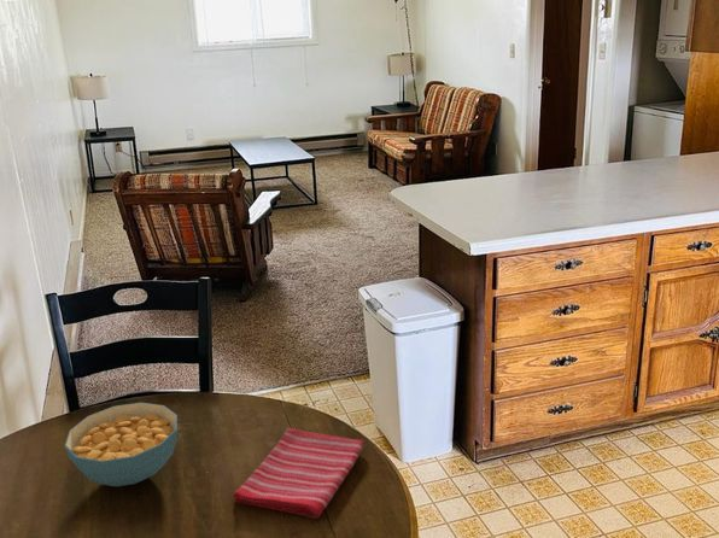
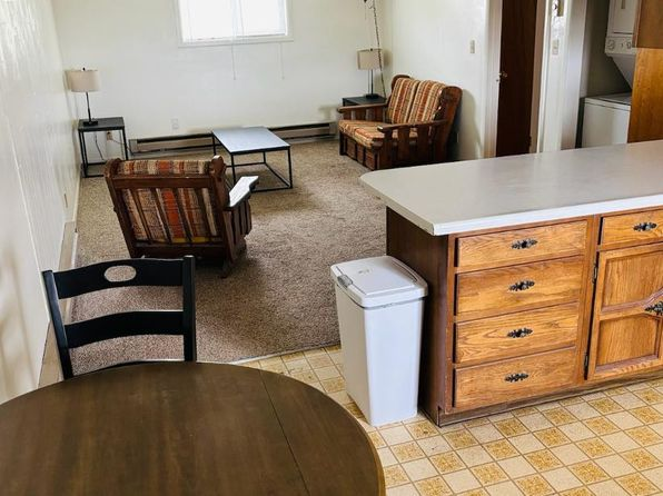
- cereal bowl (127, 452)
- dish towel (302, 468)
